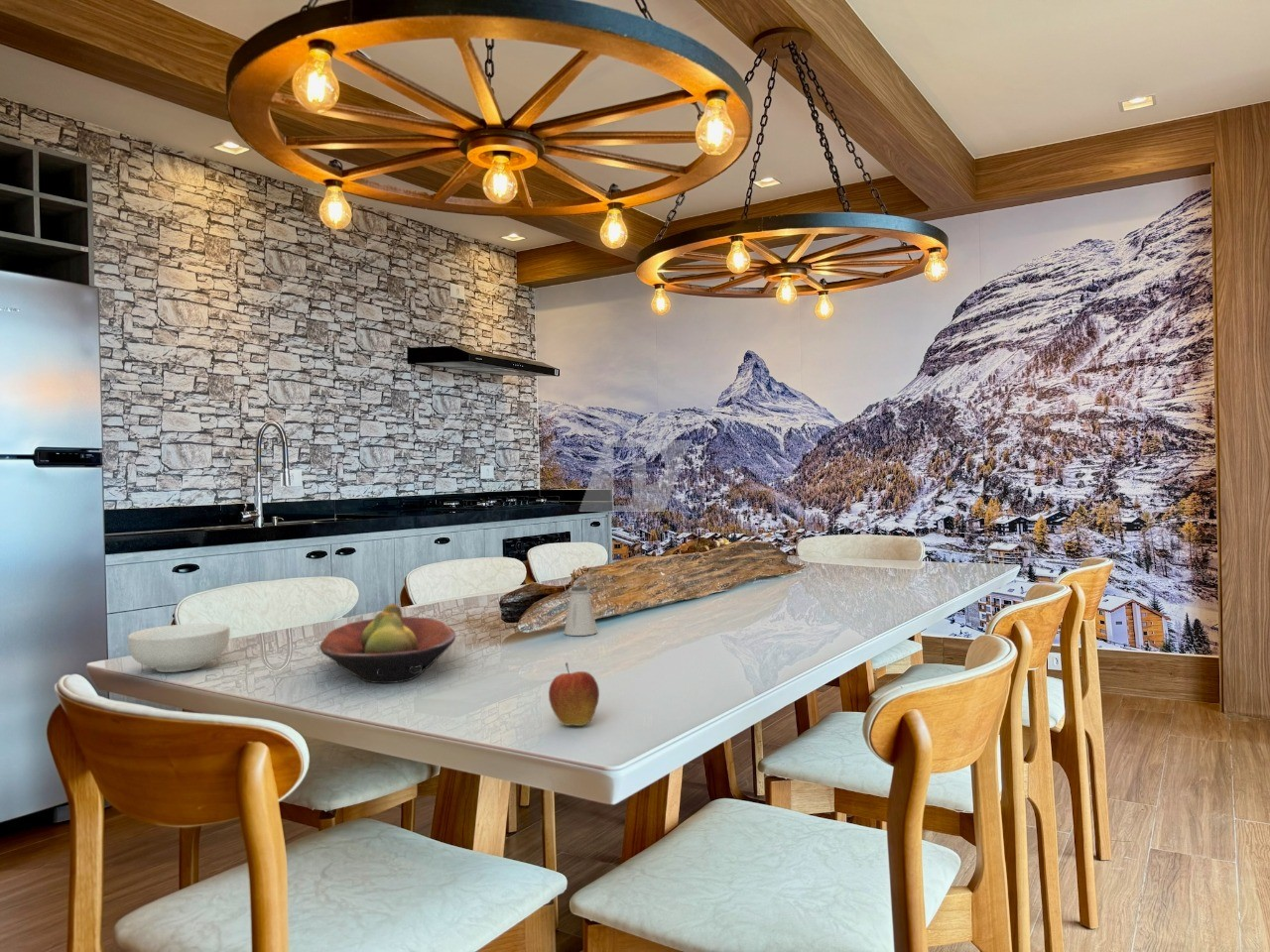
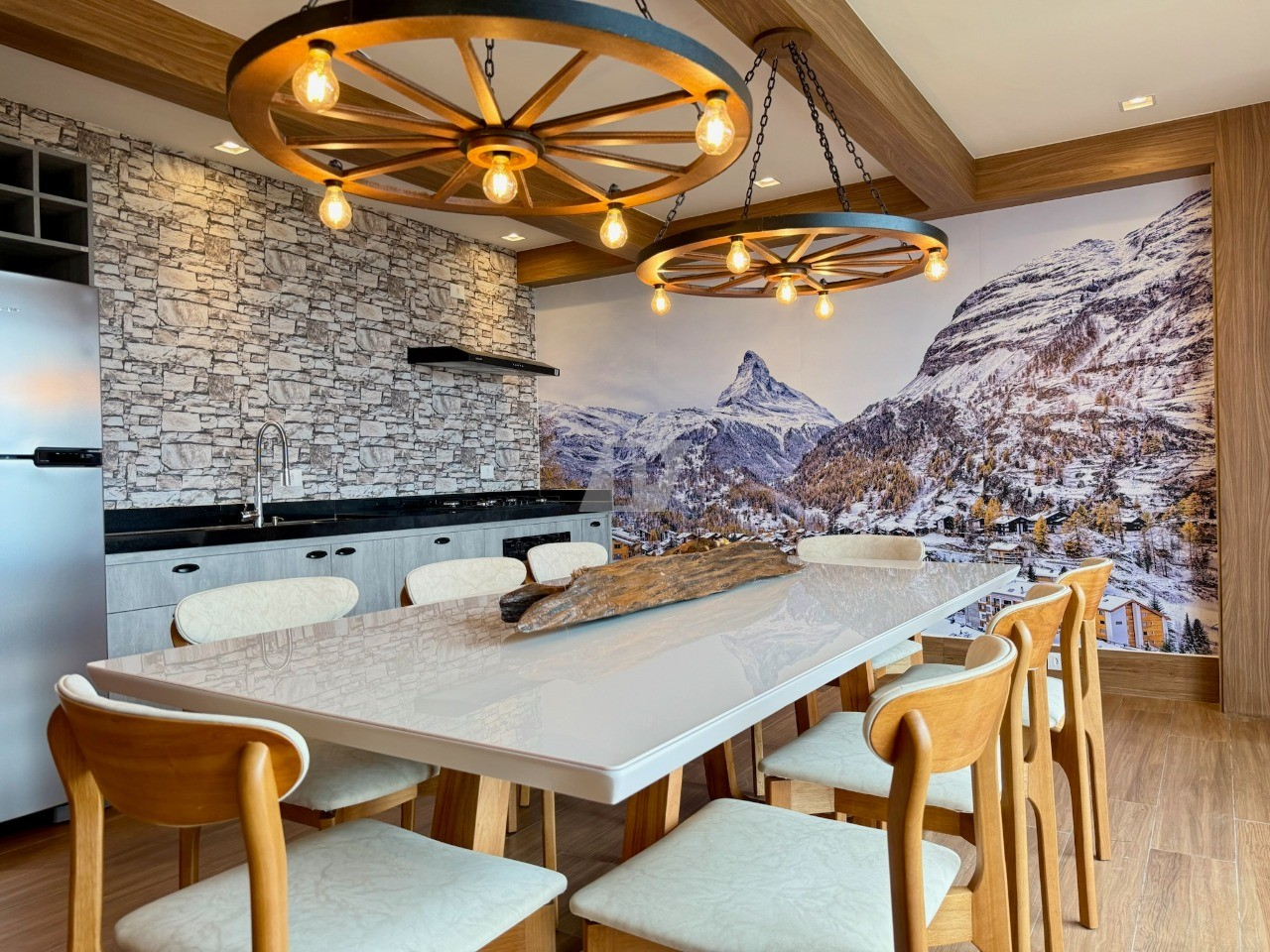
- fruit (573, 693)
- saltshaker (579, 609)
- fruit bowl (388, 638)
- cereal bowl (180, 649)
